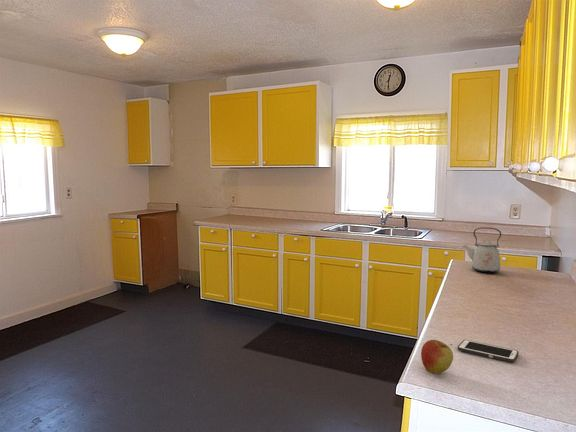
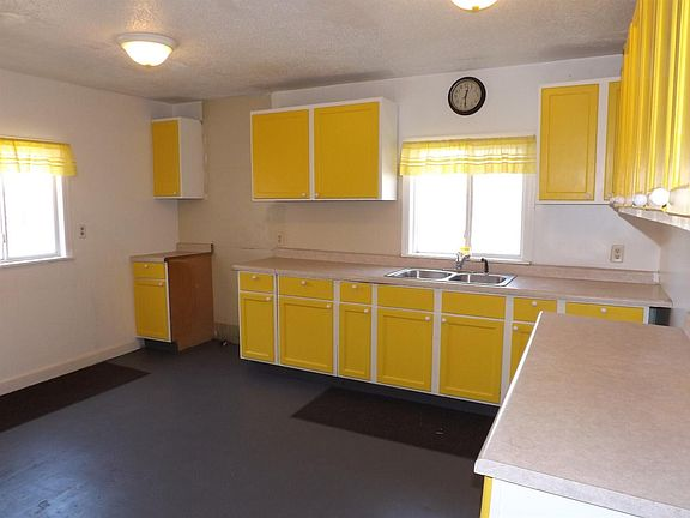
- apple (436, 357)
- cell phone (487, 350)
- kettle (481, 249)
